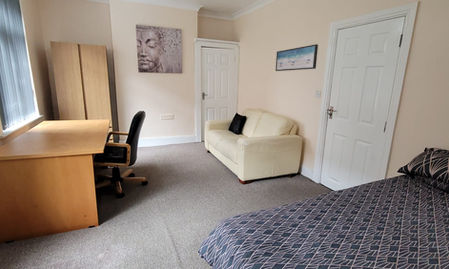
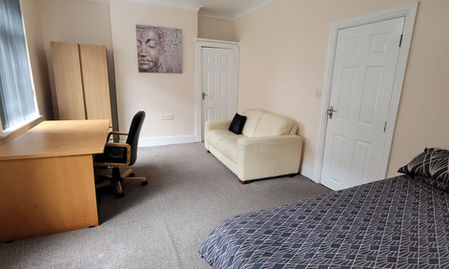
- wall art (294, 59)
